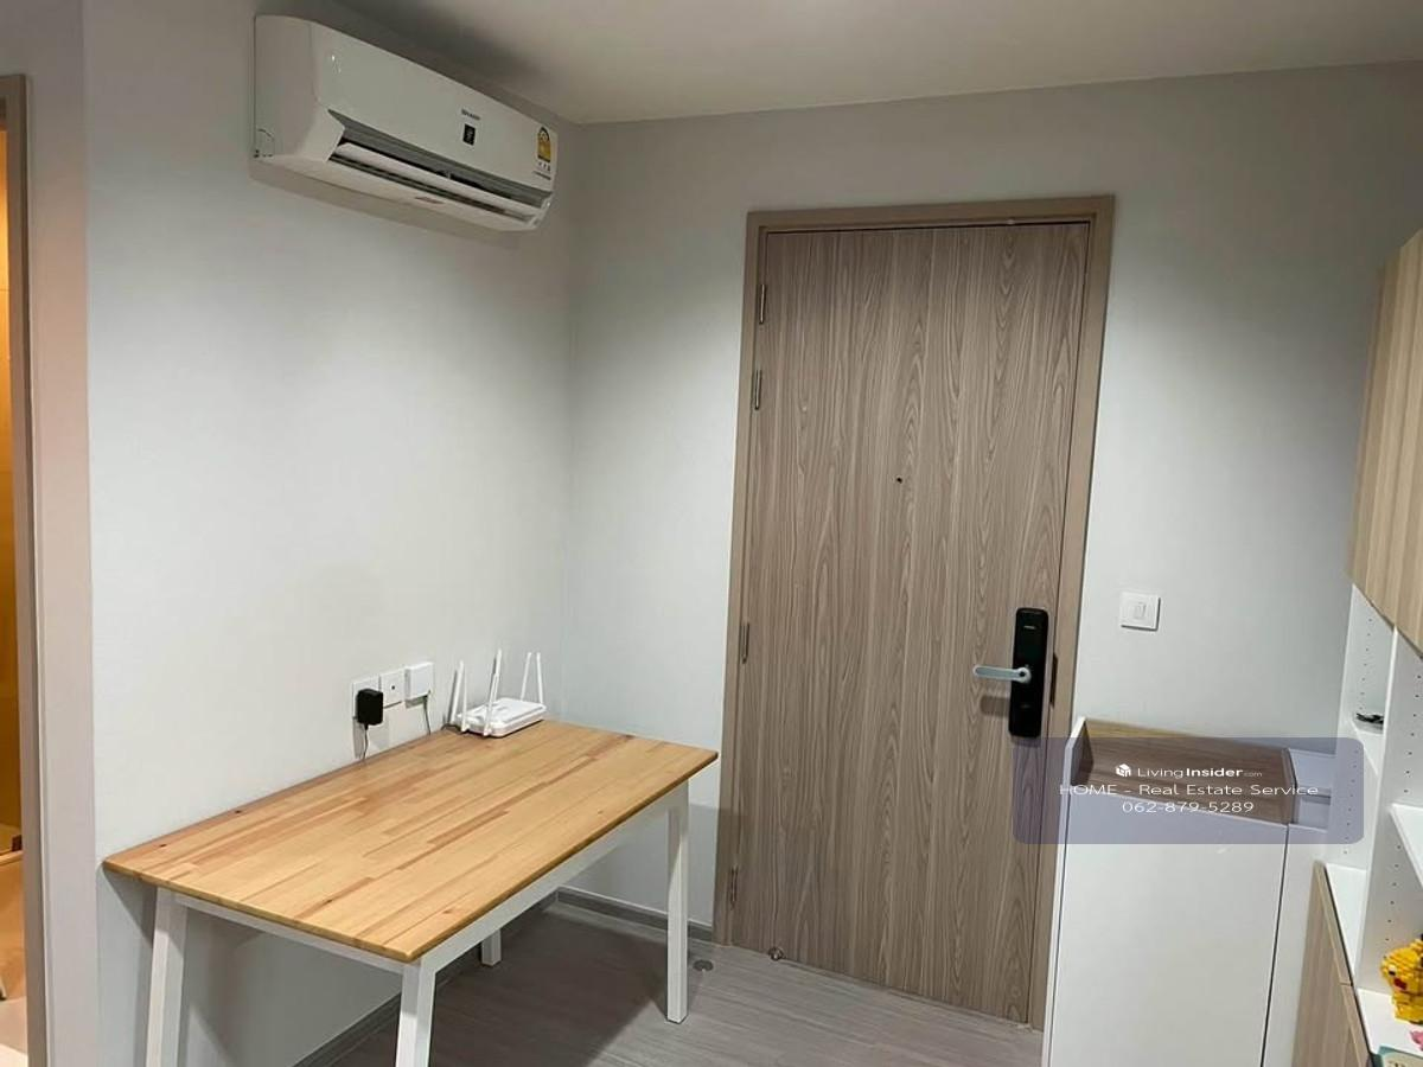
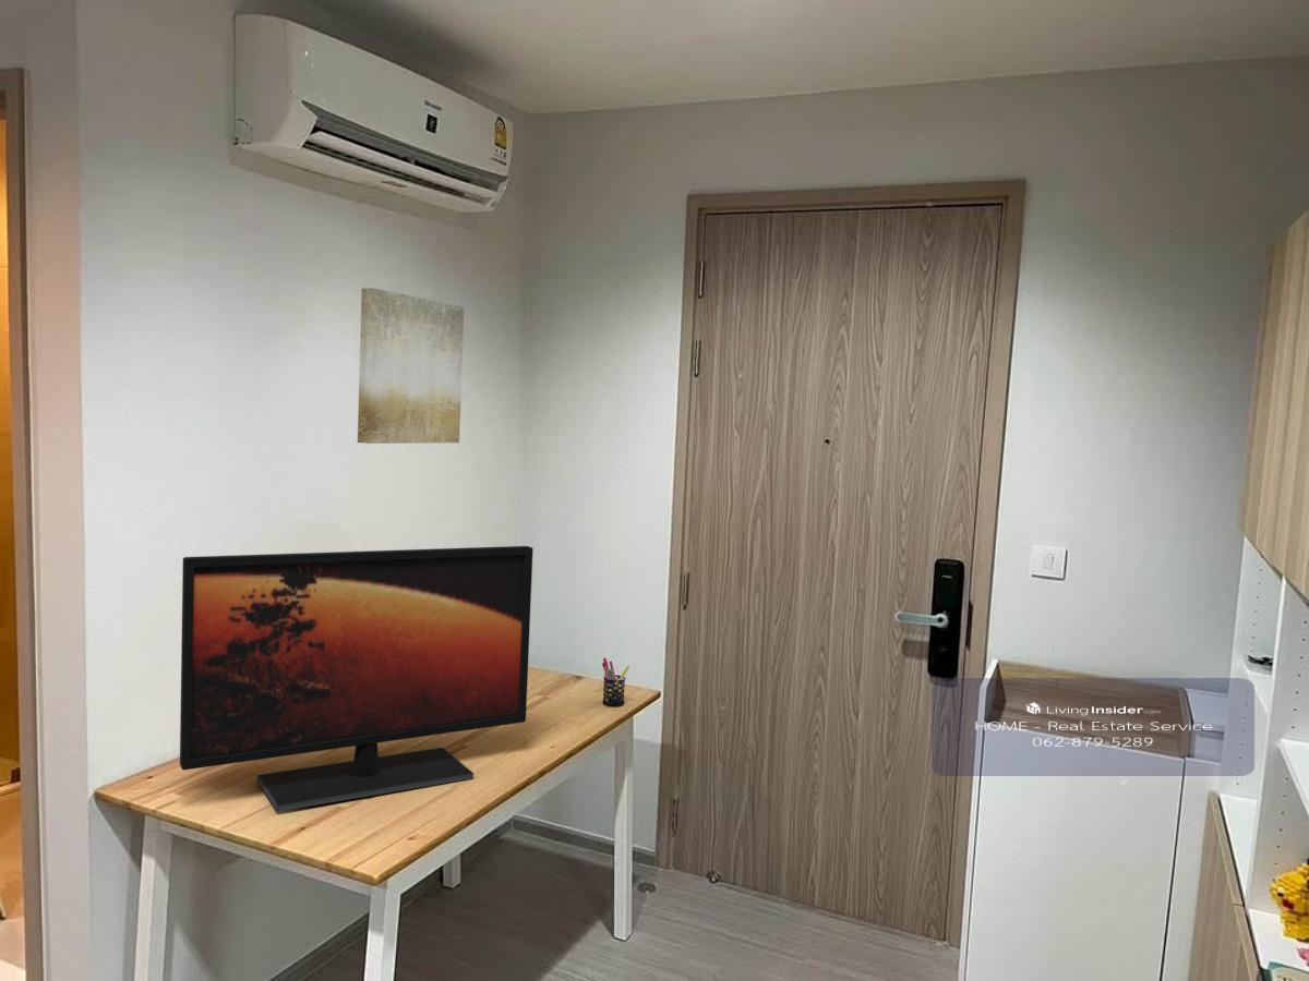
+ pen holder (612, 681)
+ monitor (370, 666)
+ wall art (413, 371)
